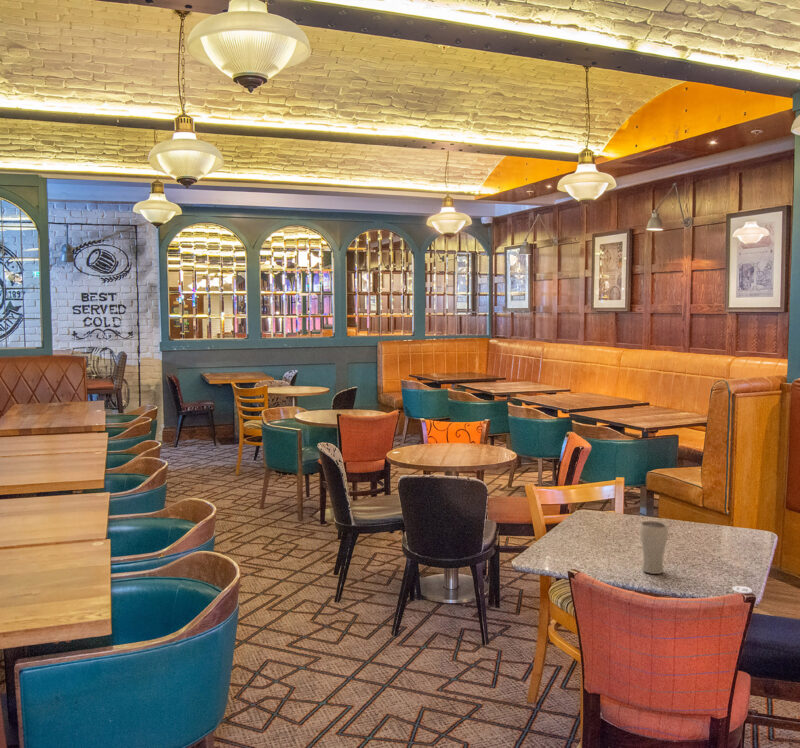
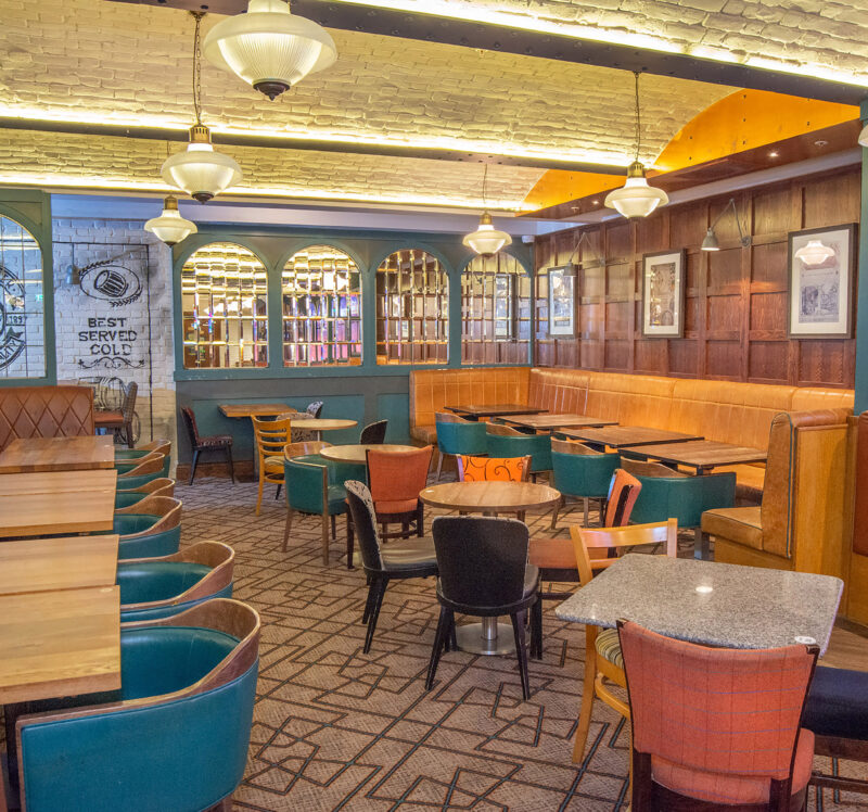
- drinking glass (653, 547)
